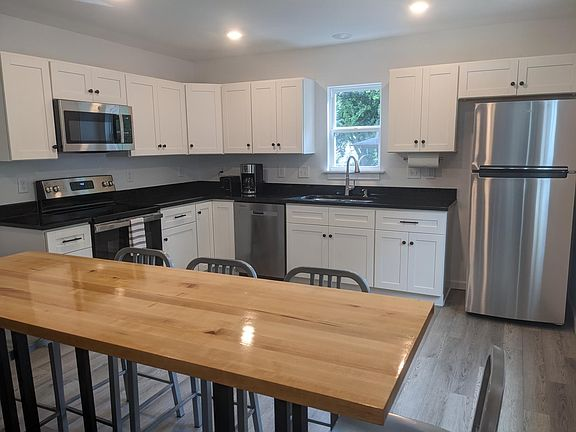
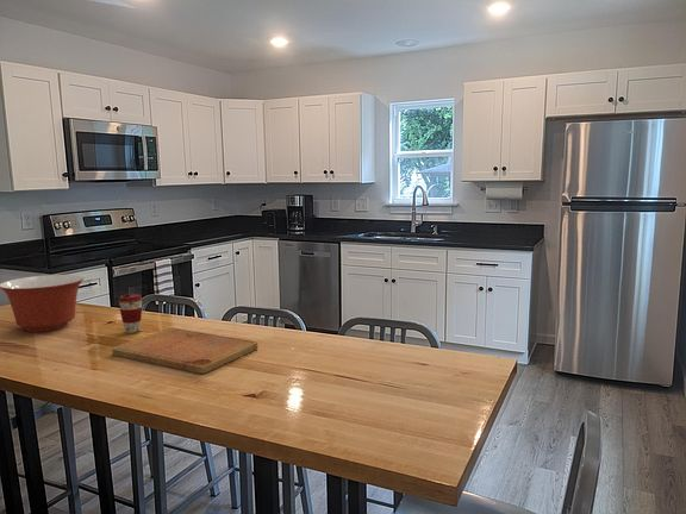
+ cutting board (186, 347)
+ coffee cup (131, 313)
+ mixing bowl (44, 303)
